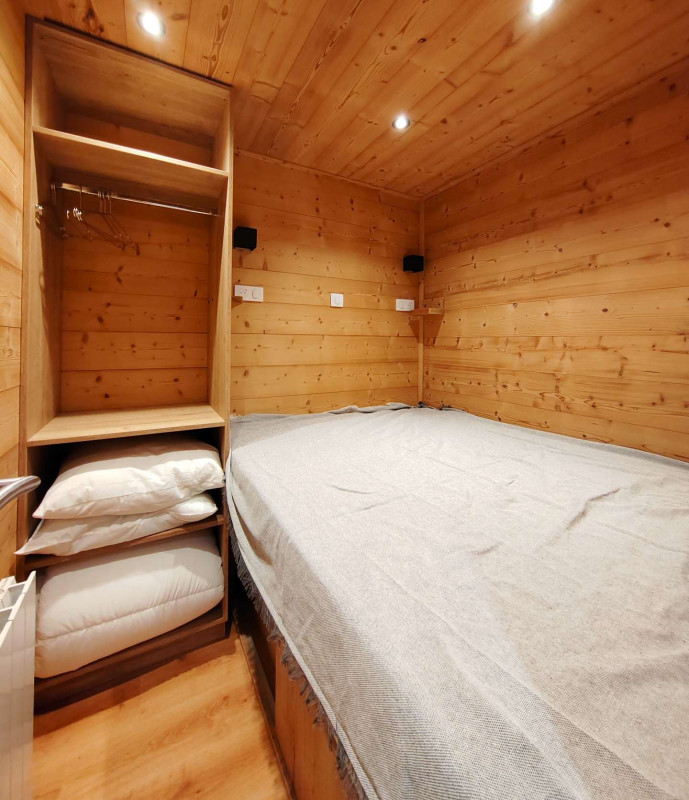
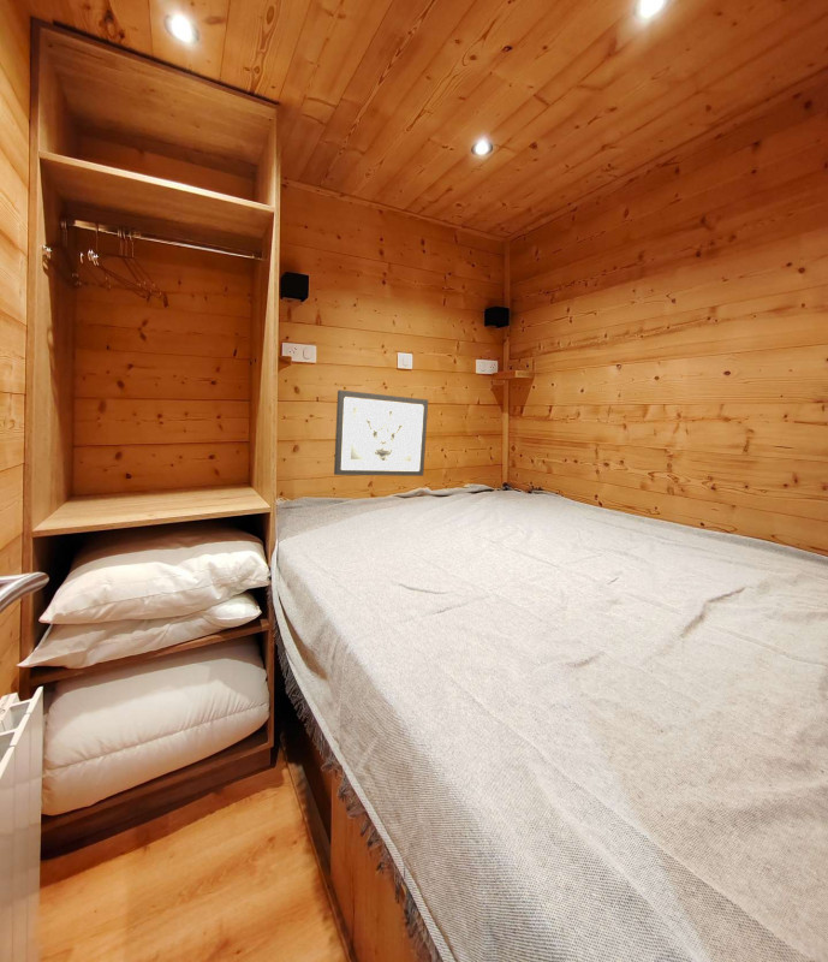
+ wall art (382, 435)
